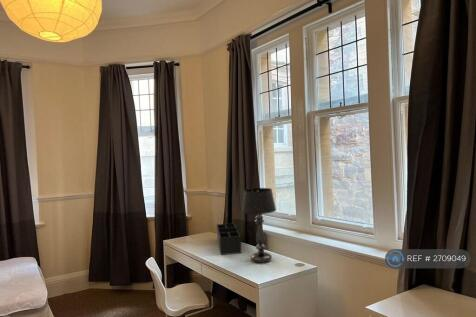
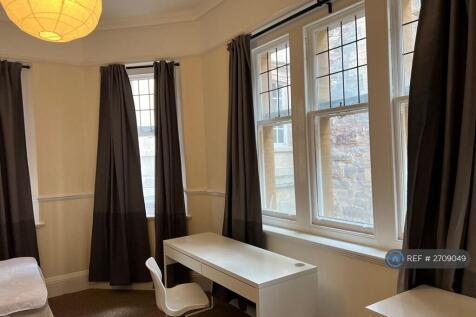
- table lamp (259, 225)
- desk organizer (228, 238)
